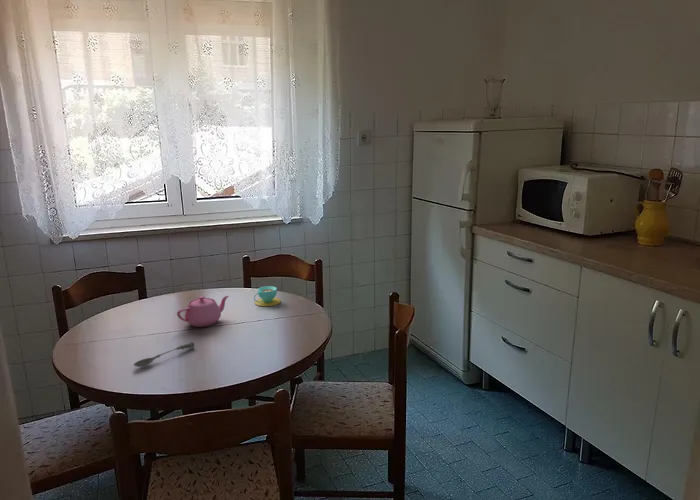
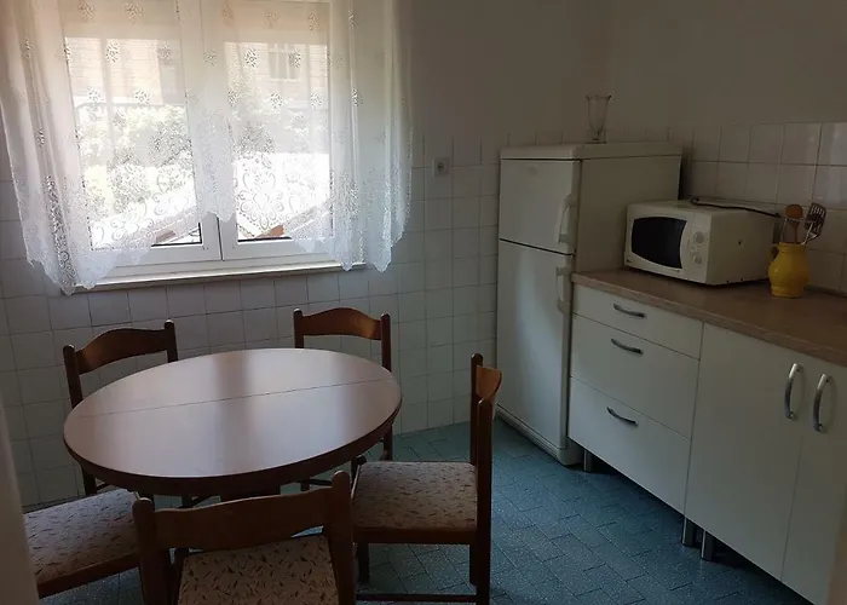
- soupspoon (165, 353)
- teacup (266, 295)
- teapot (204, 309)
